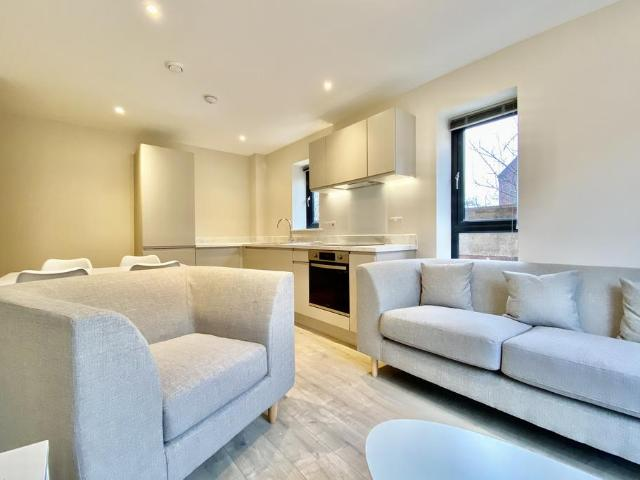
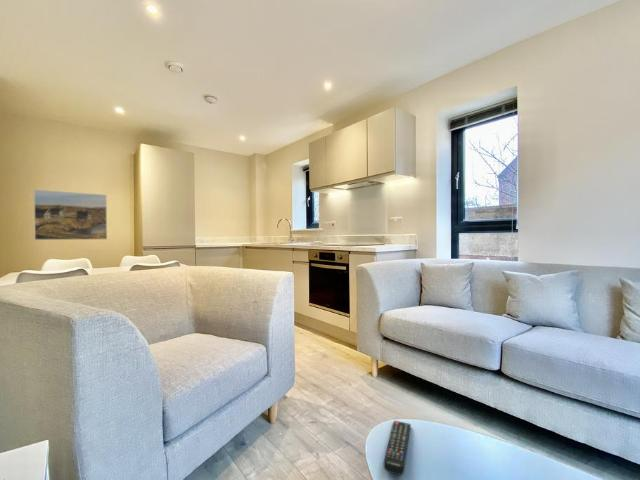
+ remote control (398, 444)
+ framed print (72, 216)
